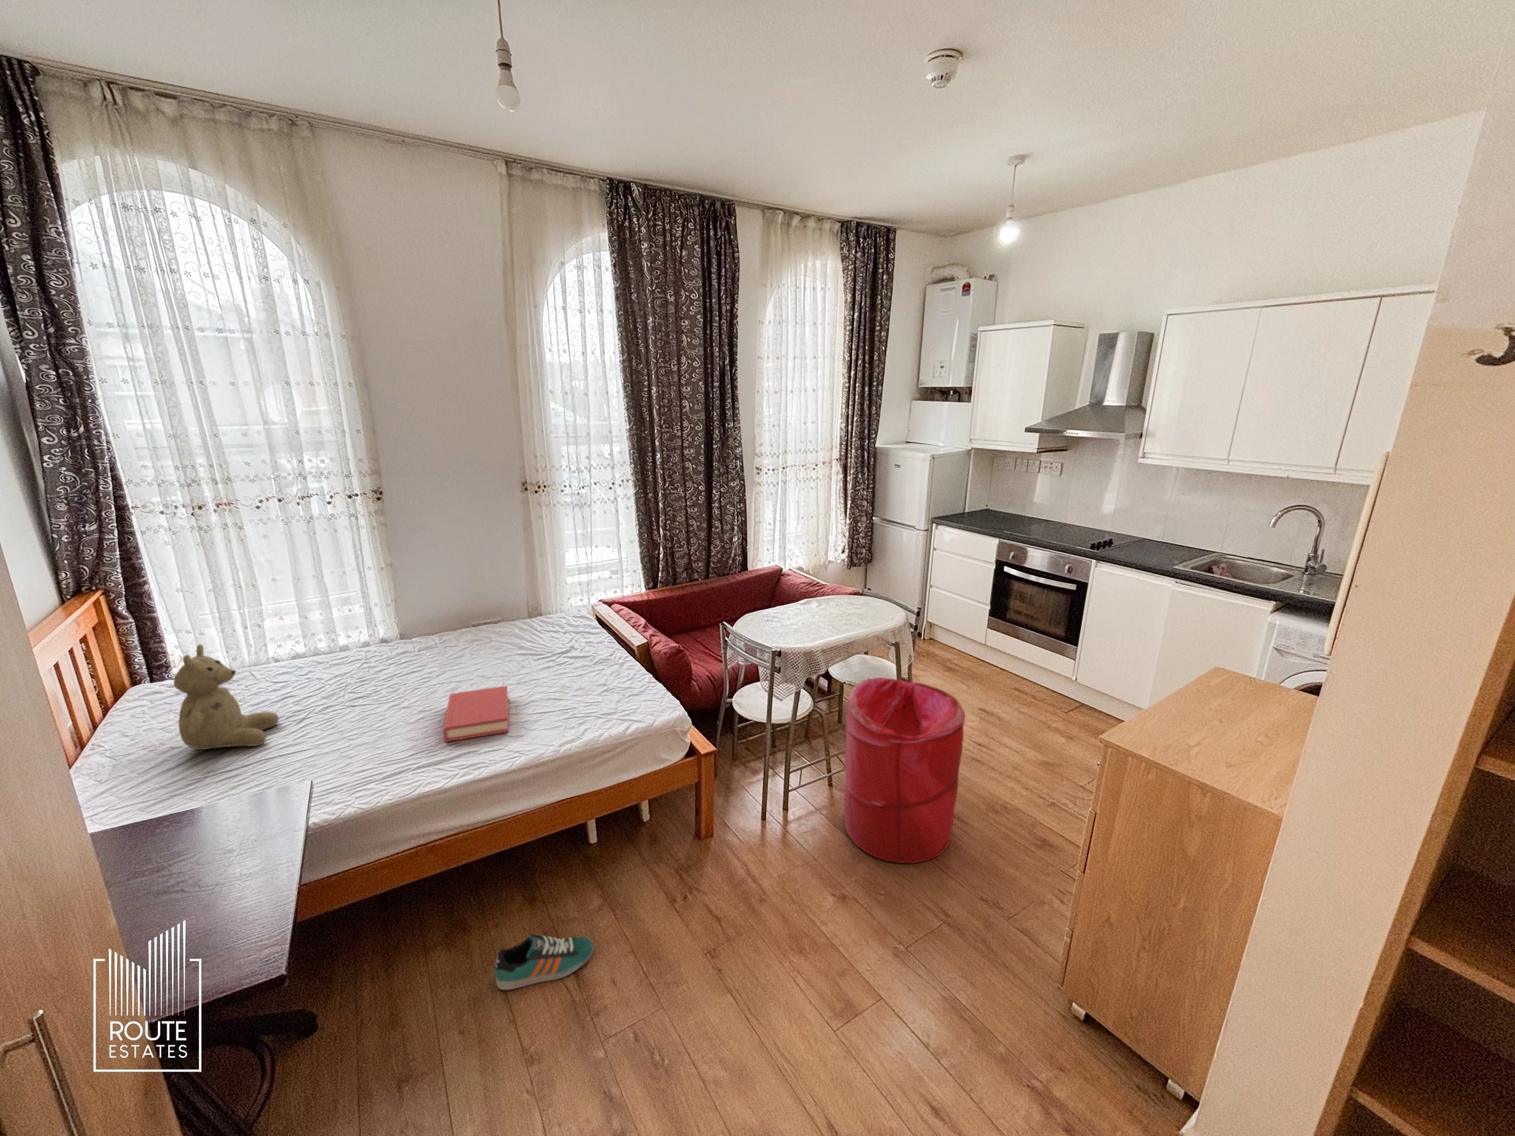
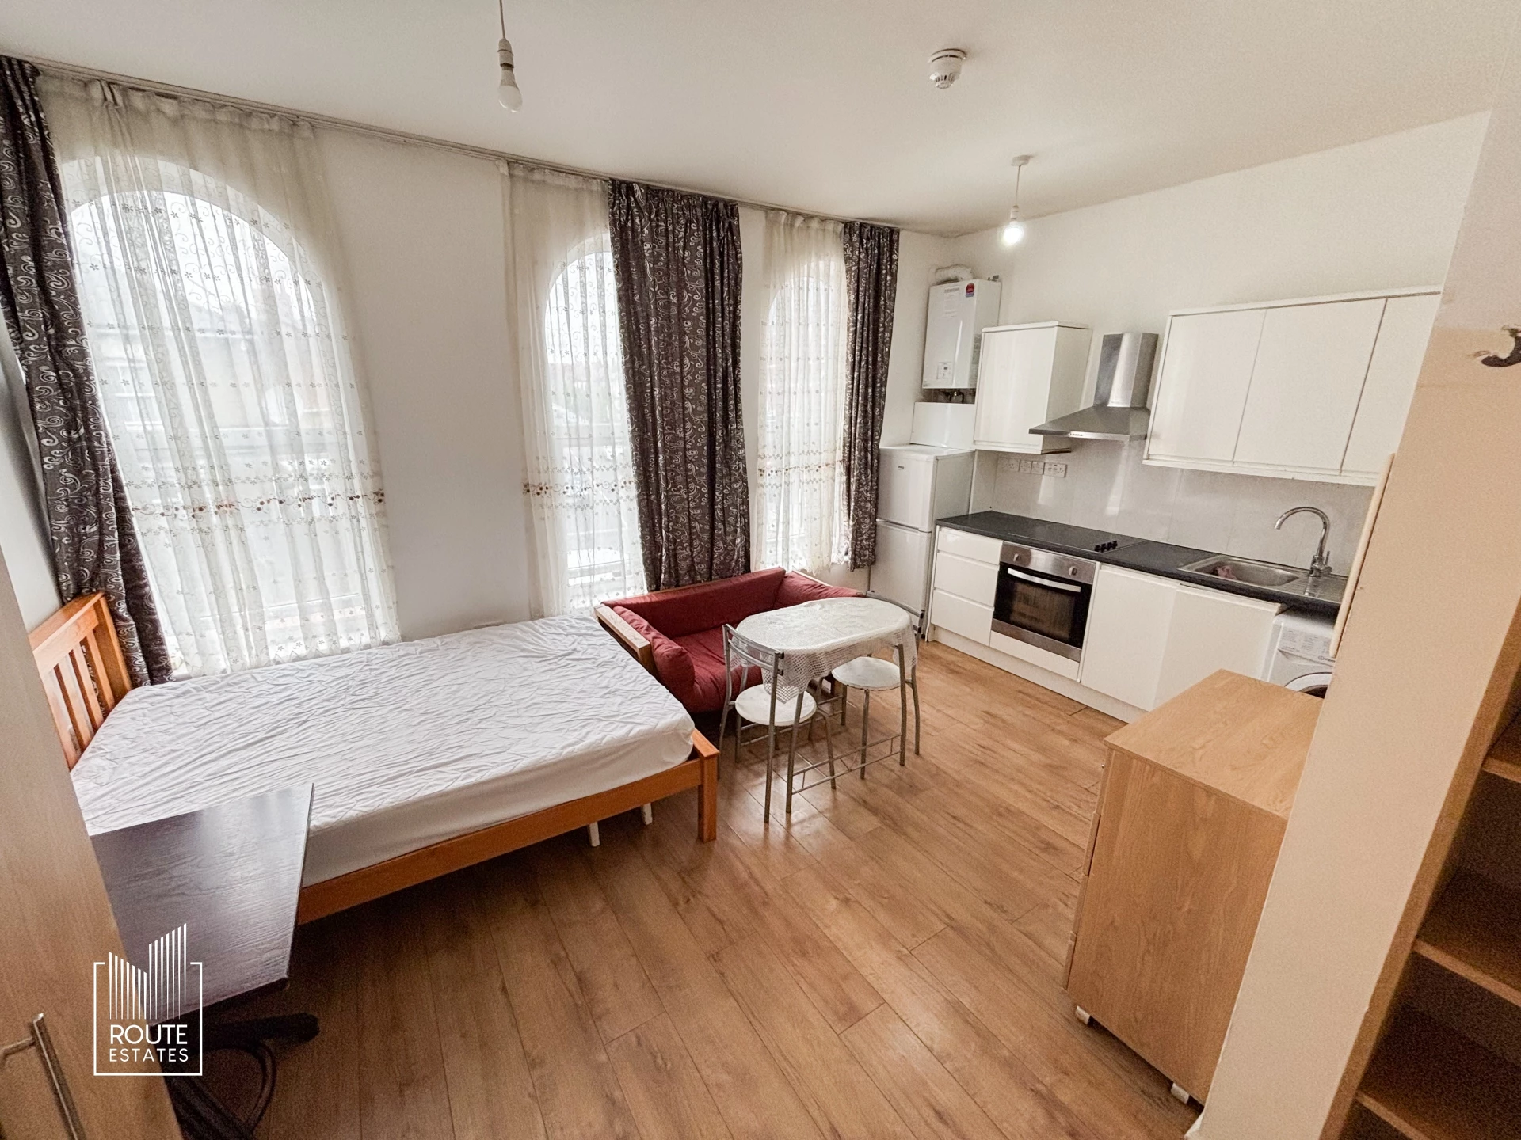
- teddy bear (223, 694)
- hardback book (477, 711)
- sneaker (544, 953)
- laundry hamper (899, 765)
